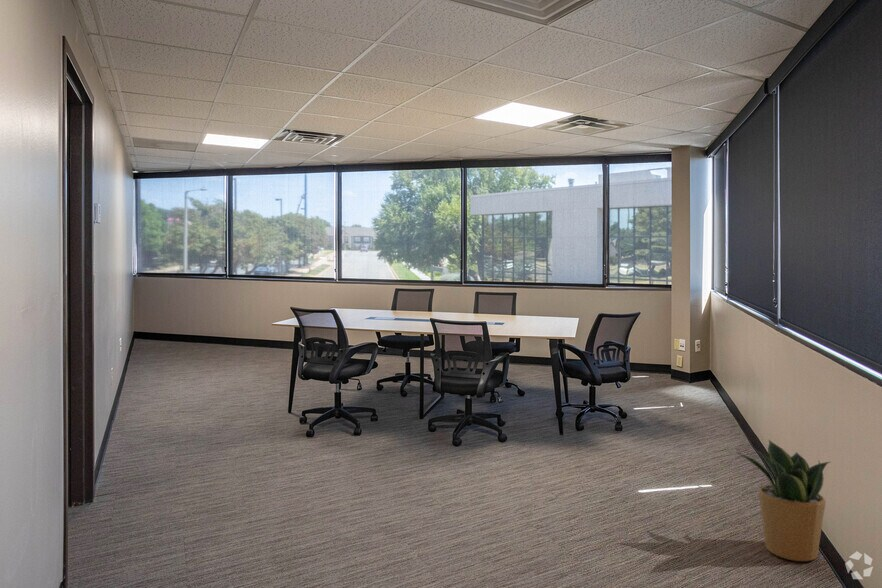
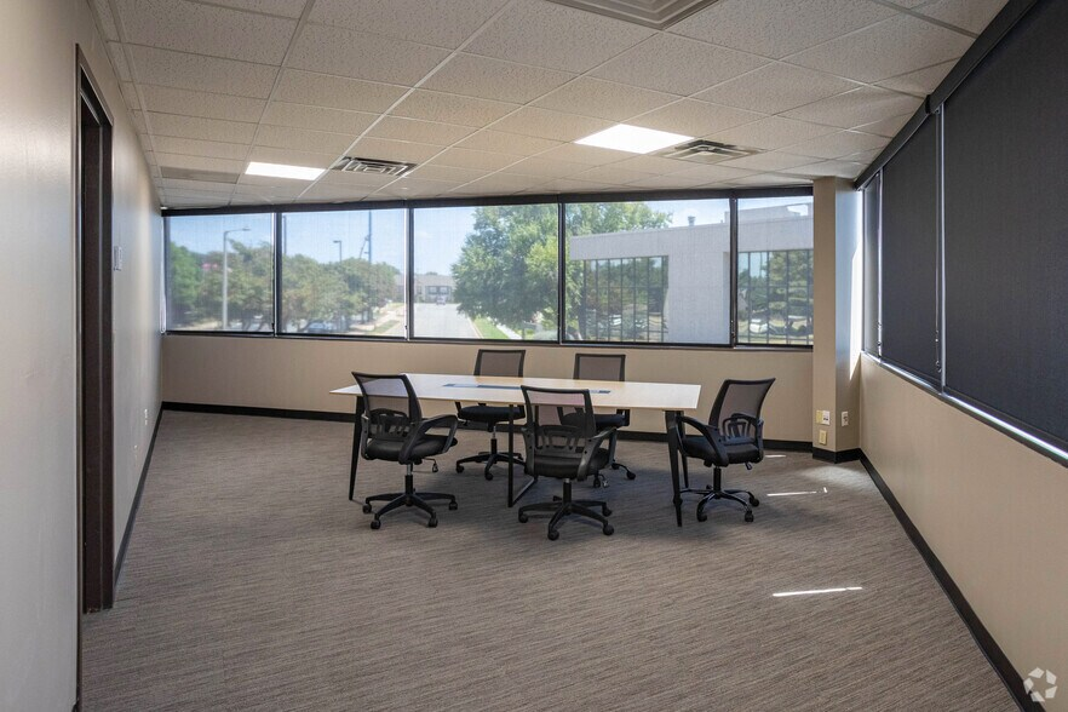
- potted plant (785, 501)
